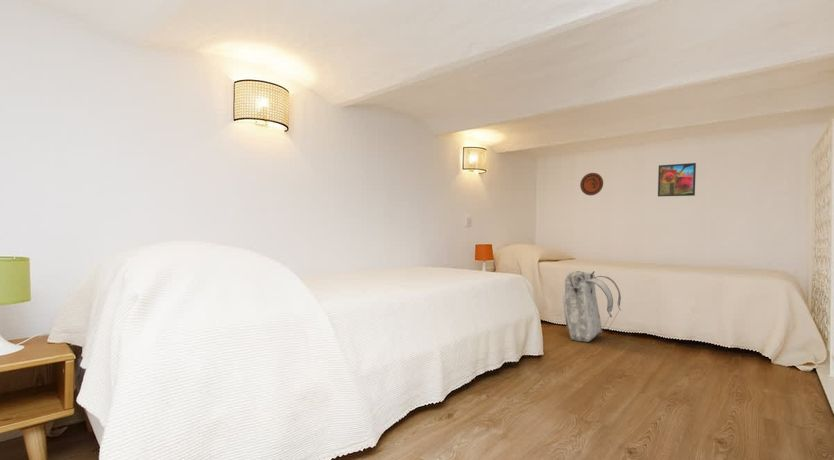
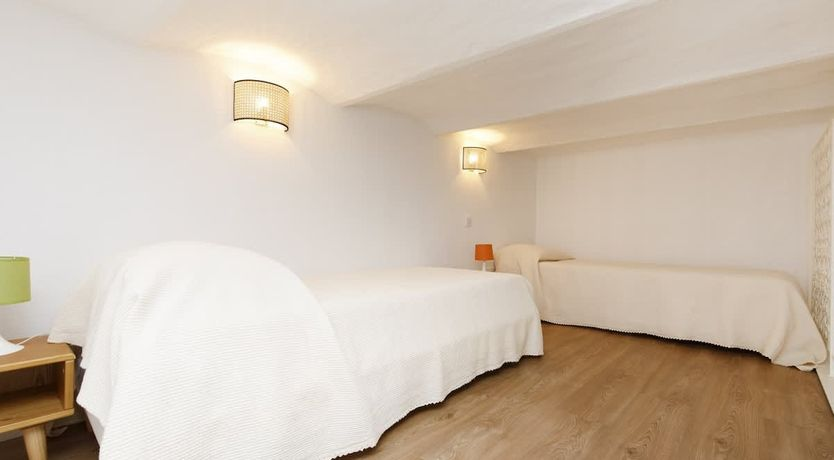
- decorative plate (591, 184)
- backpack (590, 304)
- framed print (676, 180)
